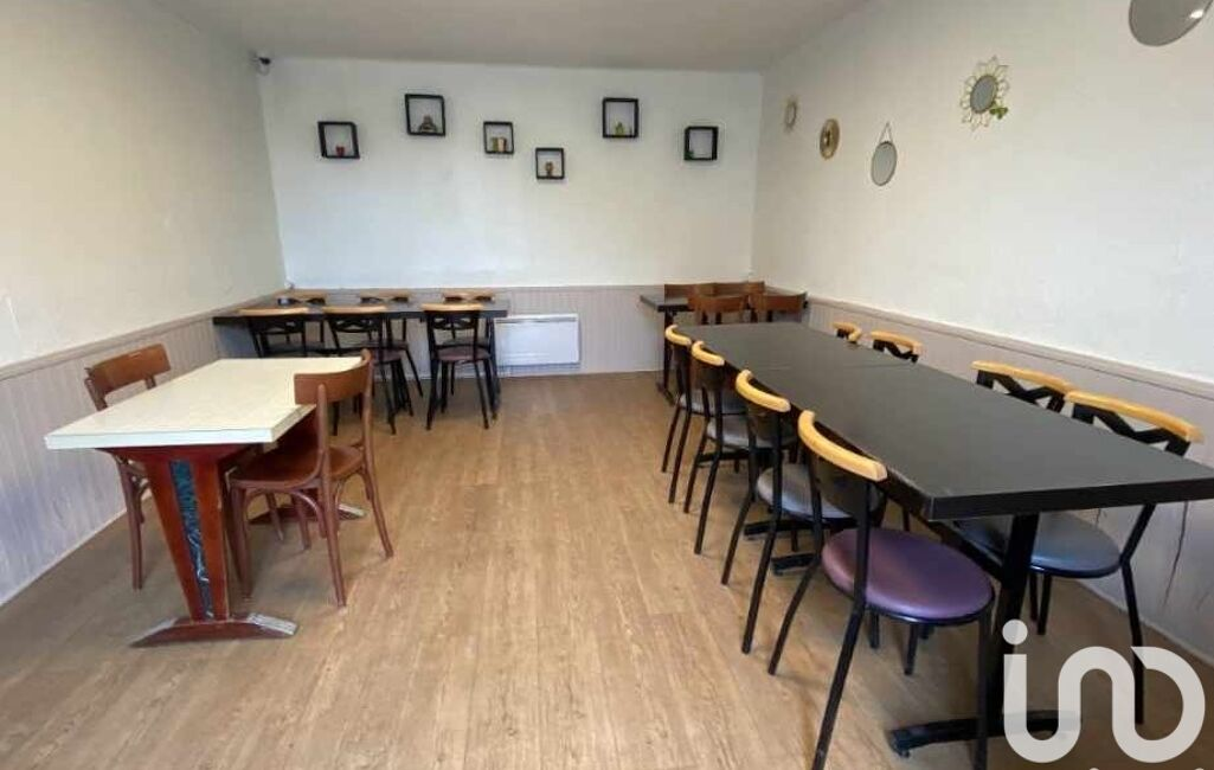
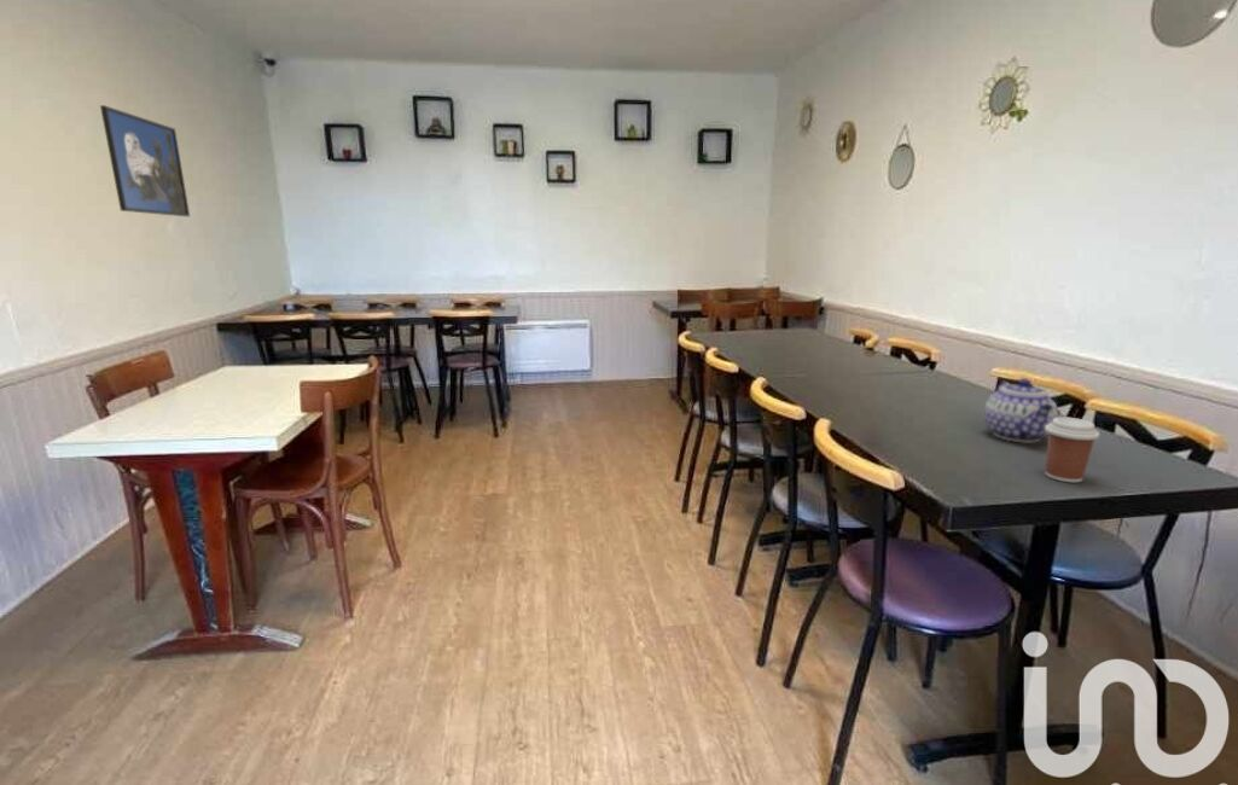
+ coffee cup (1068, 449)
+ teapot (1021, 407)
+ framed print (150, 167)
